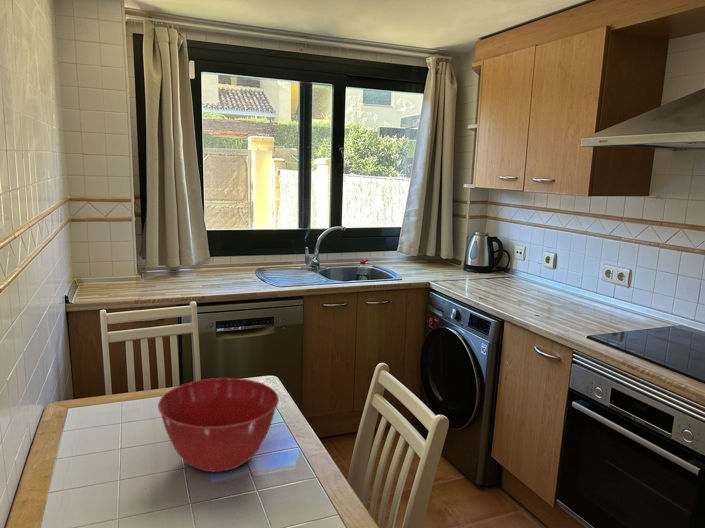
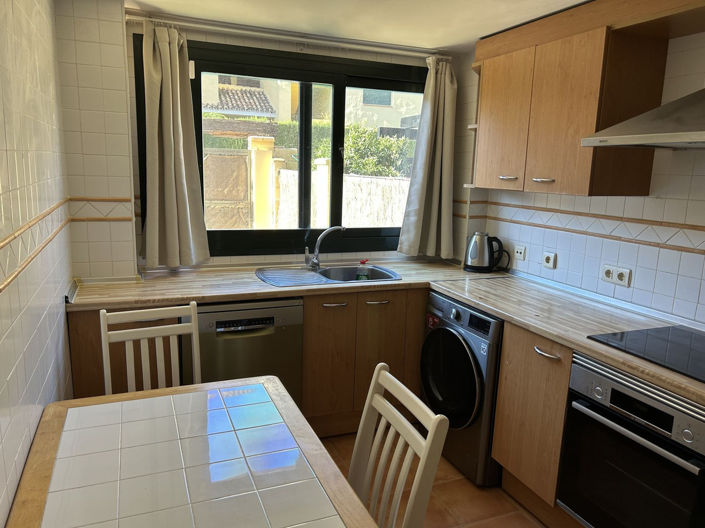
- mixing bowl (220, 428)
